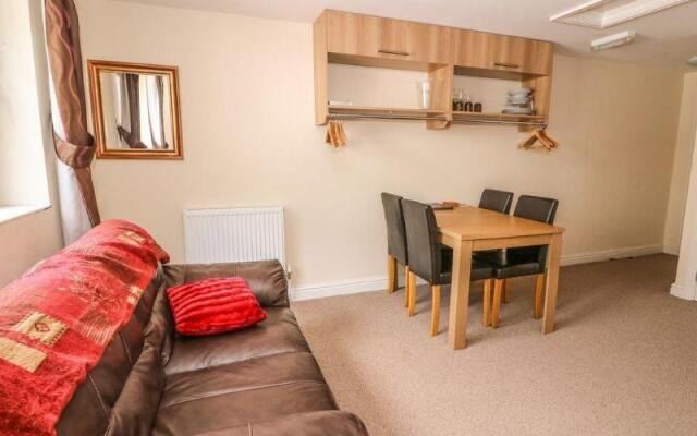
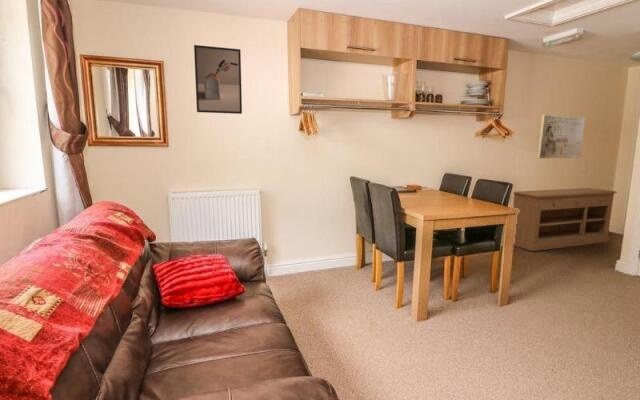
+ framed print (218, 80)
+ stone relief (561, 137)
+ sideboard (562, 217)
